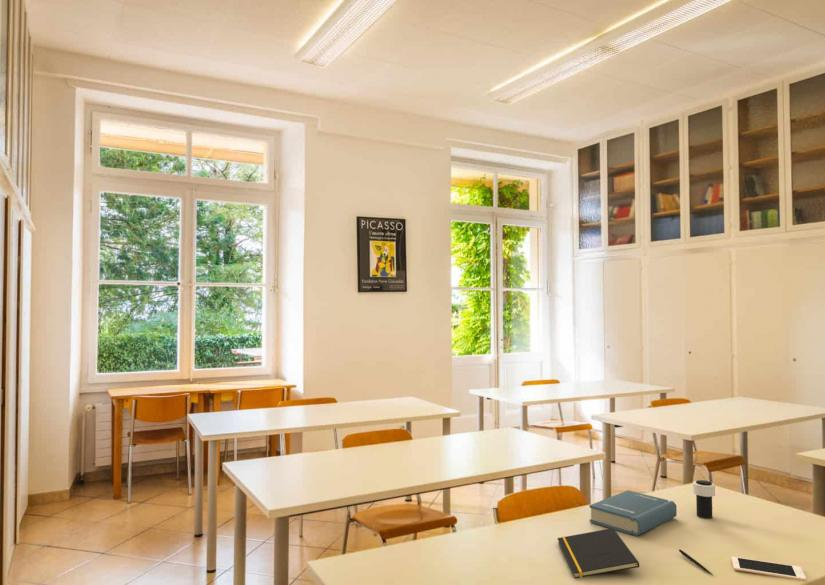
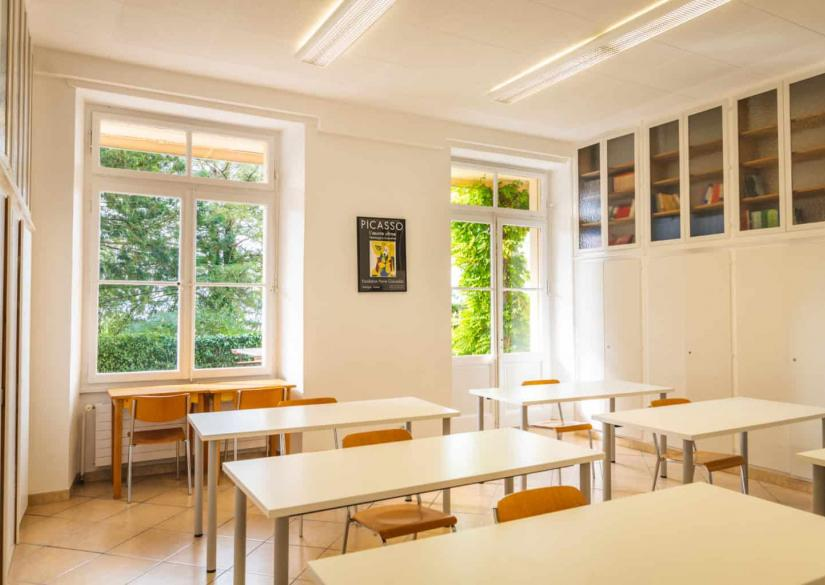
- pen (695, 562)
- hardback book (633, 511)
- cup (704, 499)
- cell phone (767, 568)
- notepad (595, 551)
